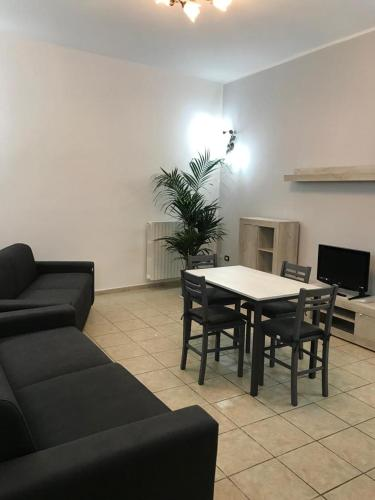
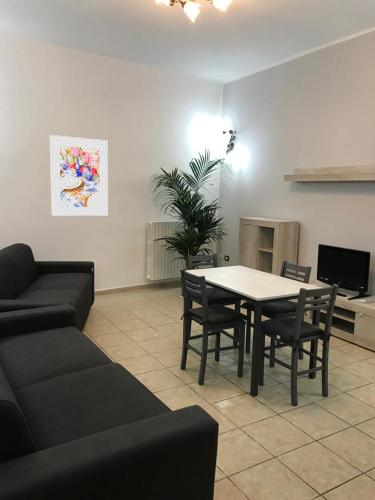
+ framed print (80, 177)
